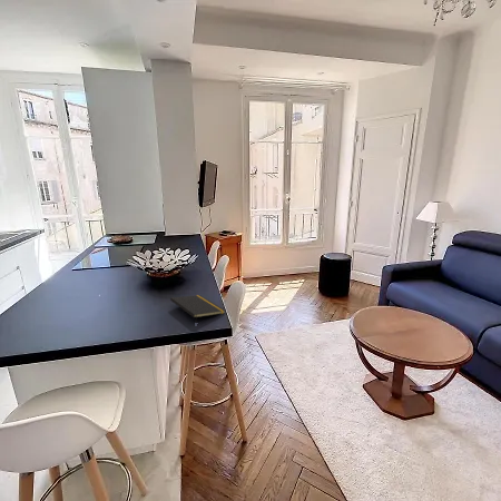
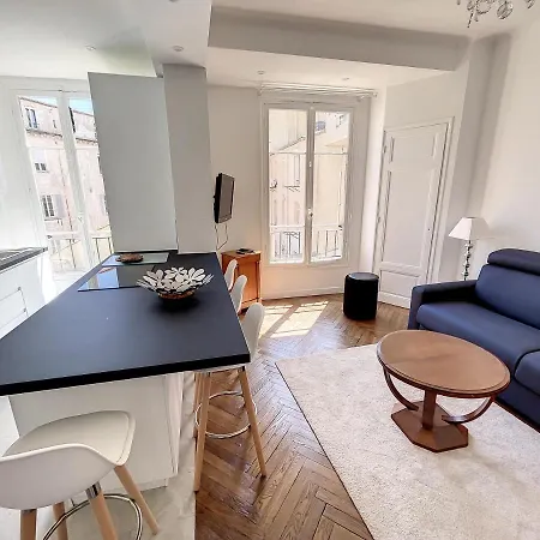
- notepad (197, 305)
